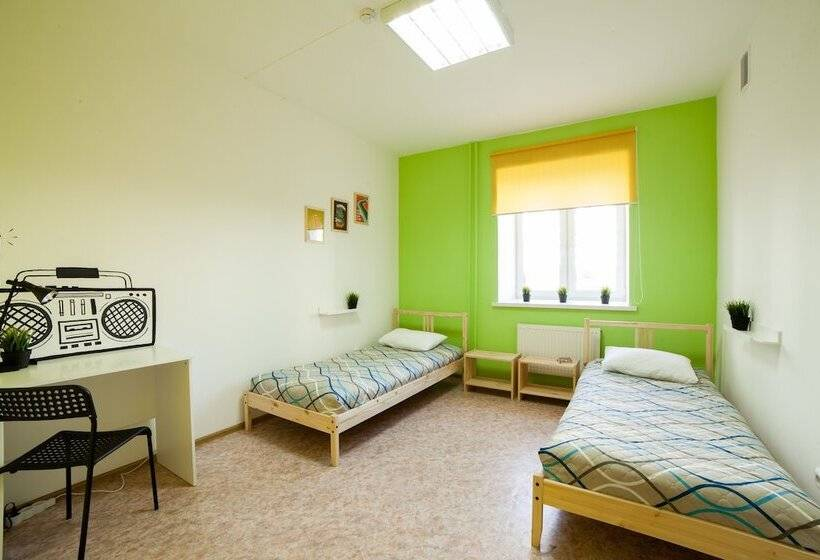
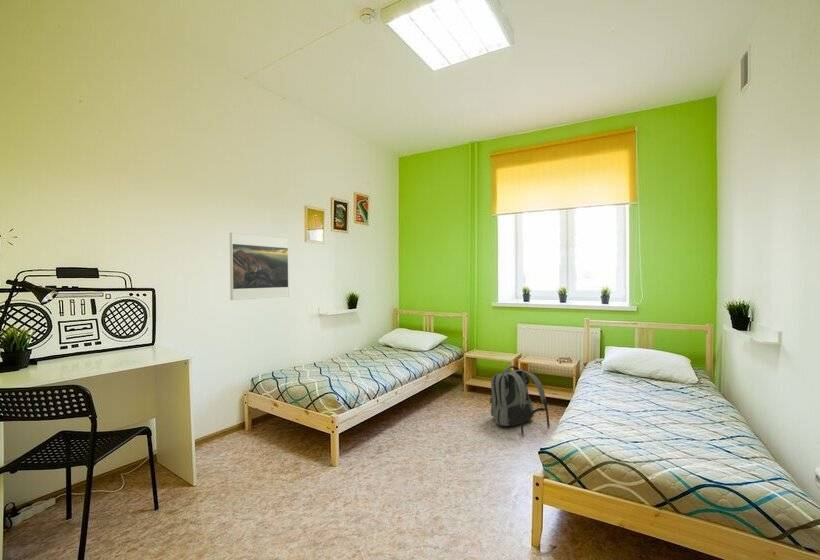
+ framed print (261, 267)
+ backpack (515, 395)
